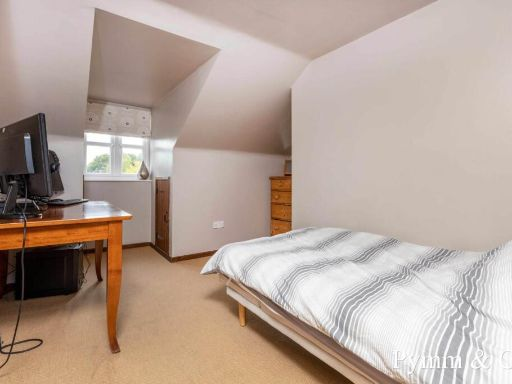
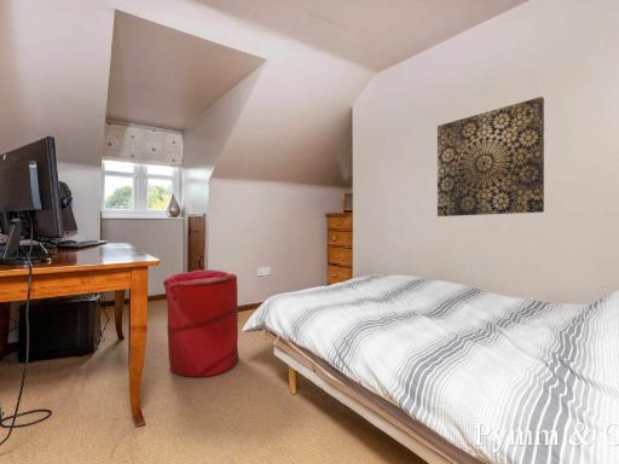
+ laundry hamper (202, 318)
+ wall art (484, 163)
